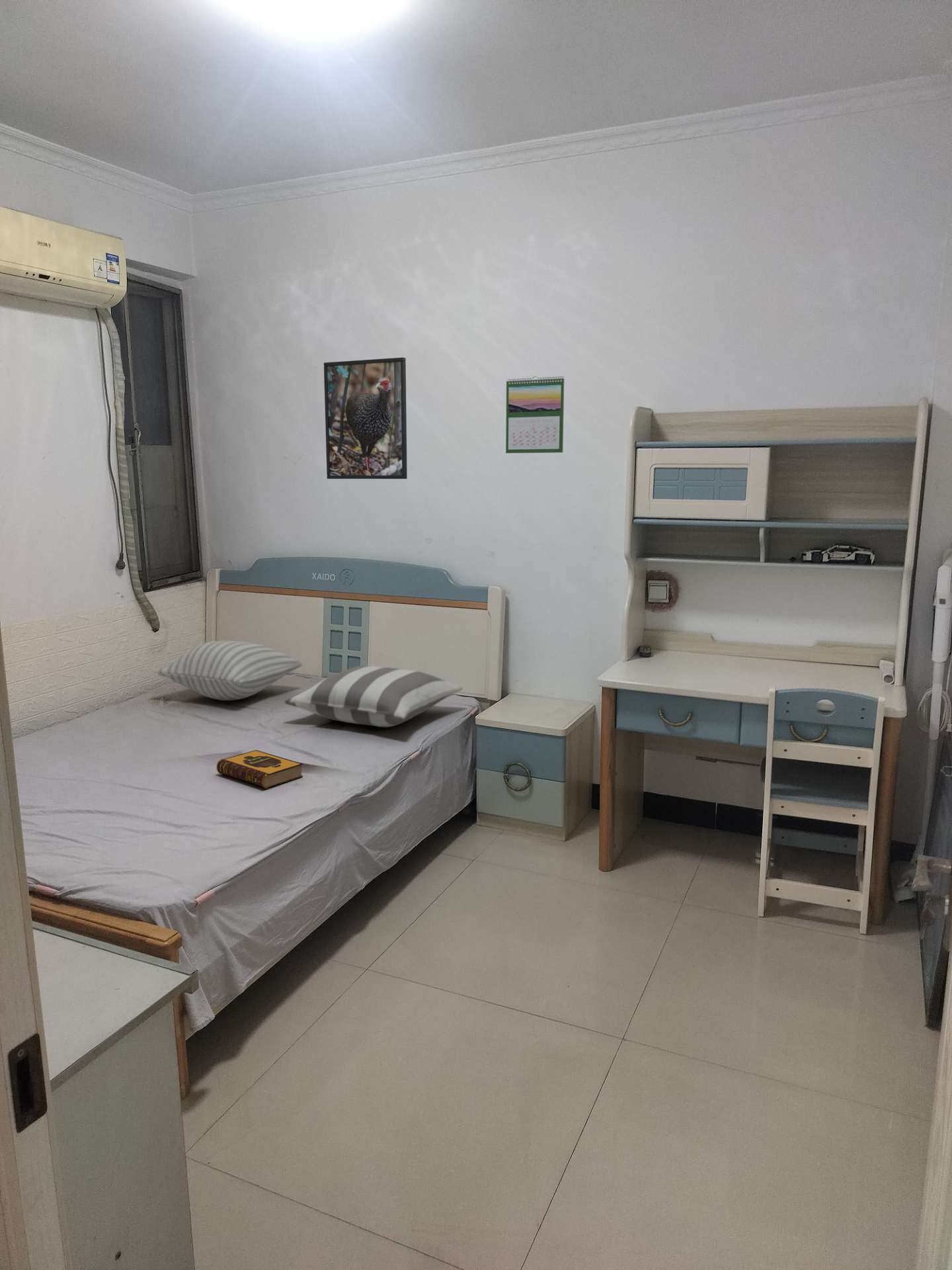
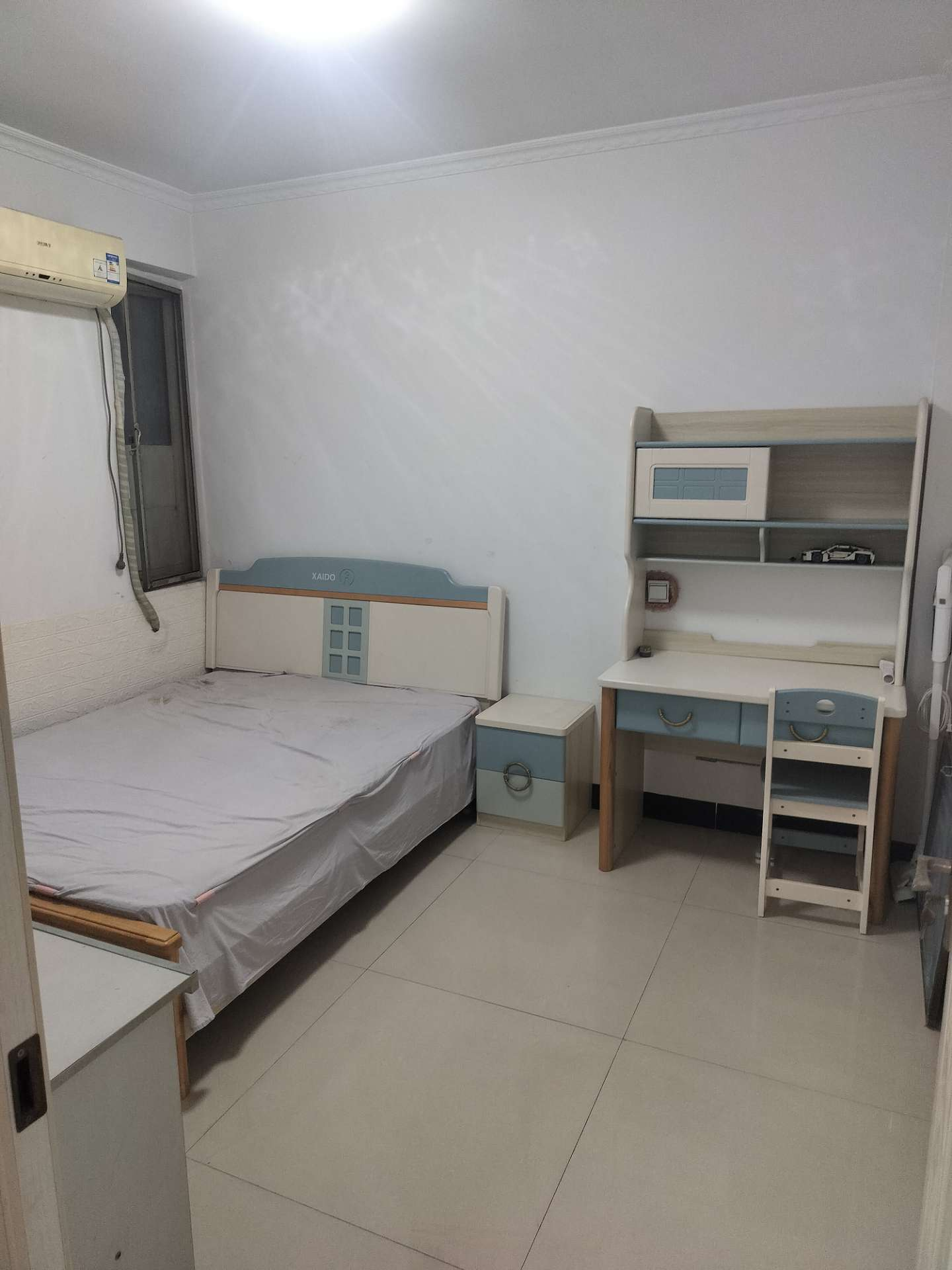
- pillow (376, 695)
- hardback book (259, 769)
- pillow (231, 668)
- calendar (534, 415)
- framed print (365, 420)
